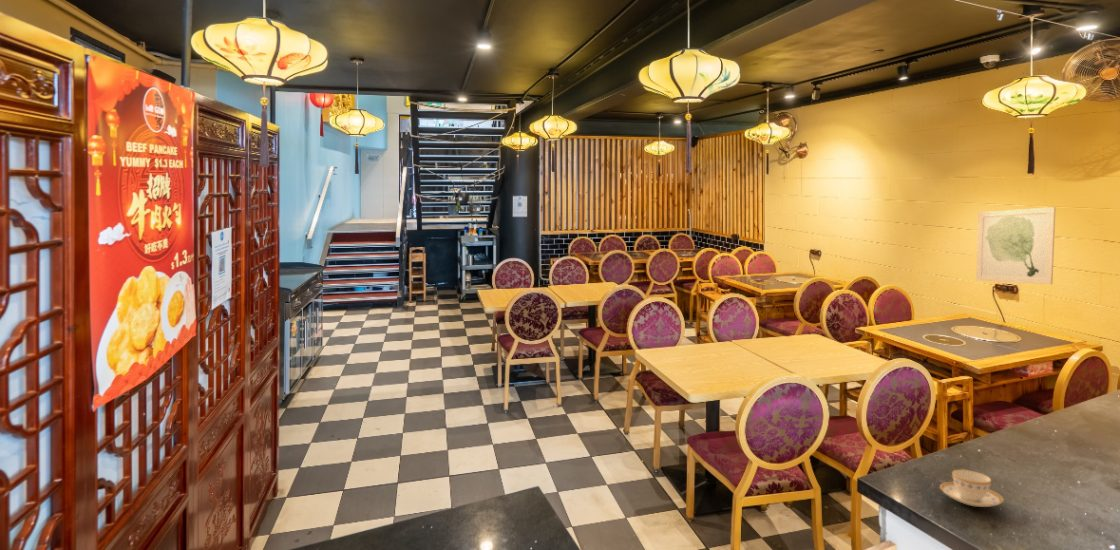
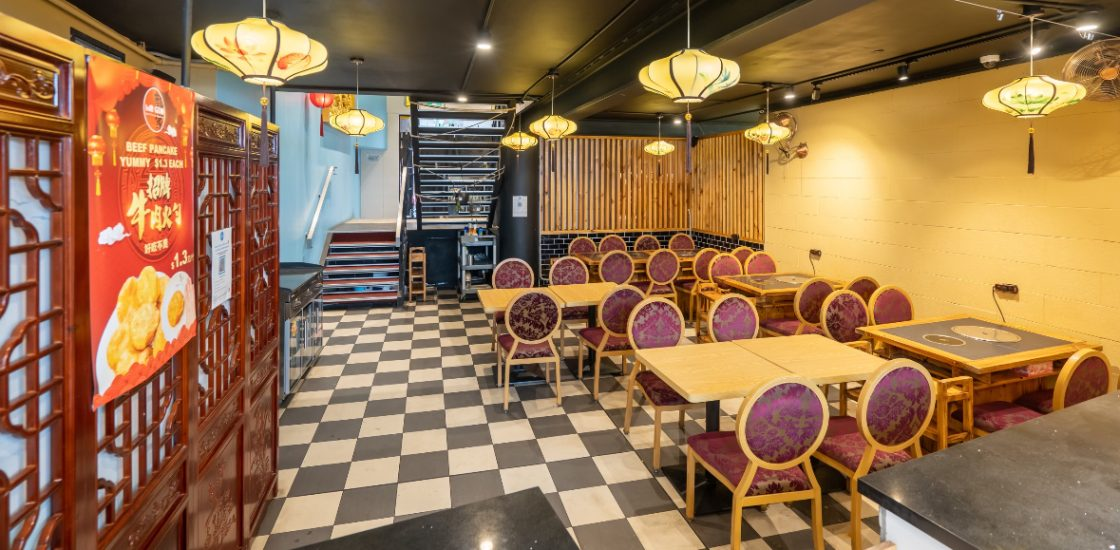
- wall art (1013, 246)
- teacup (970, 488)
